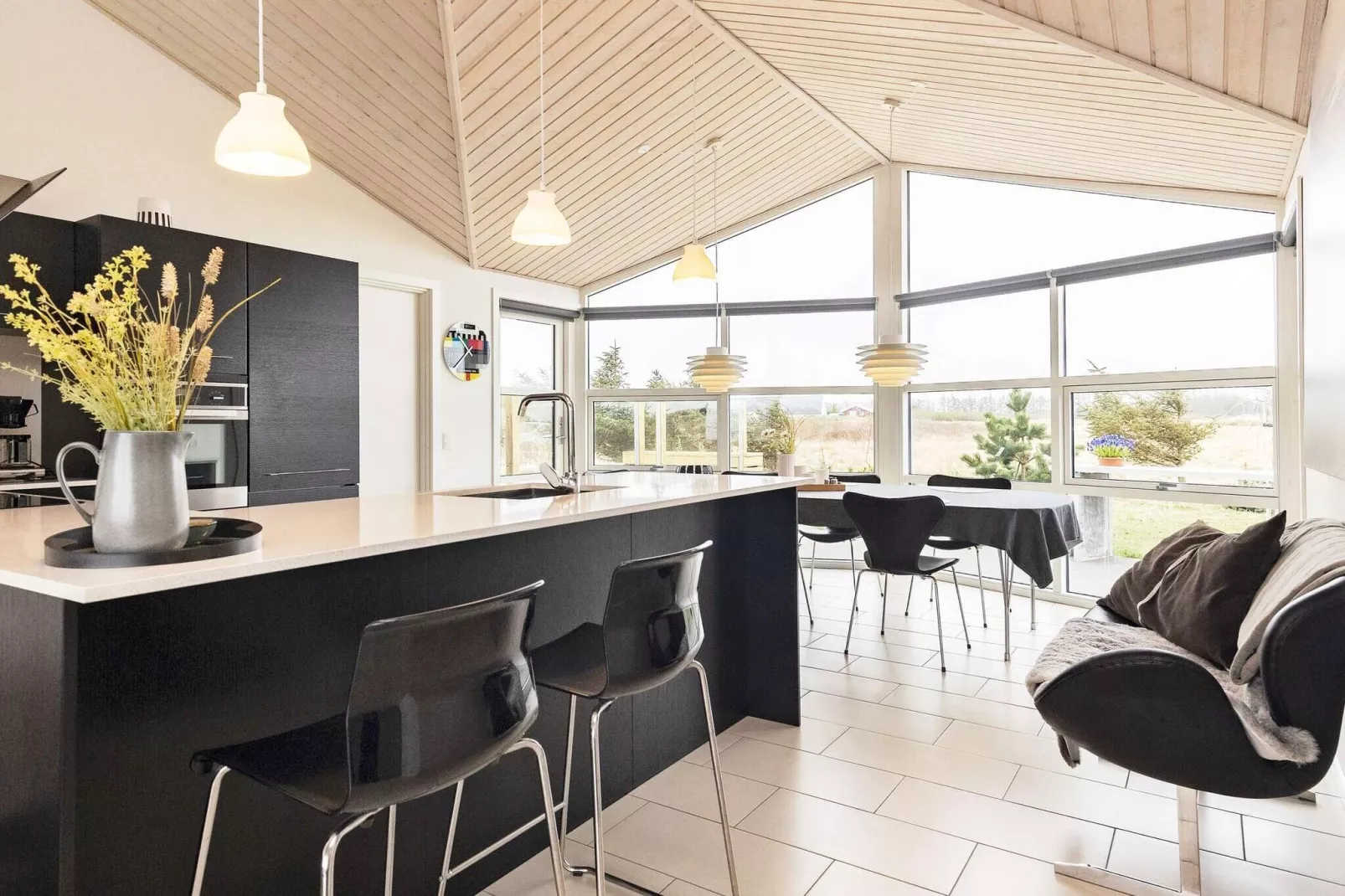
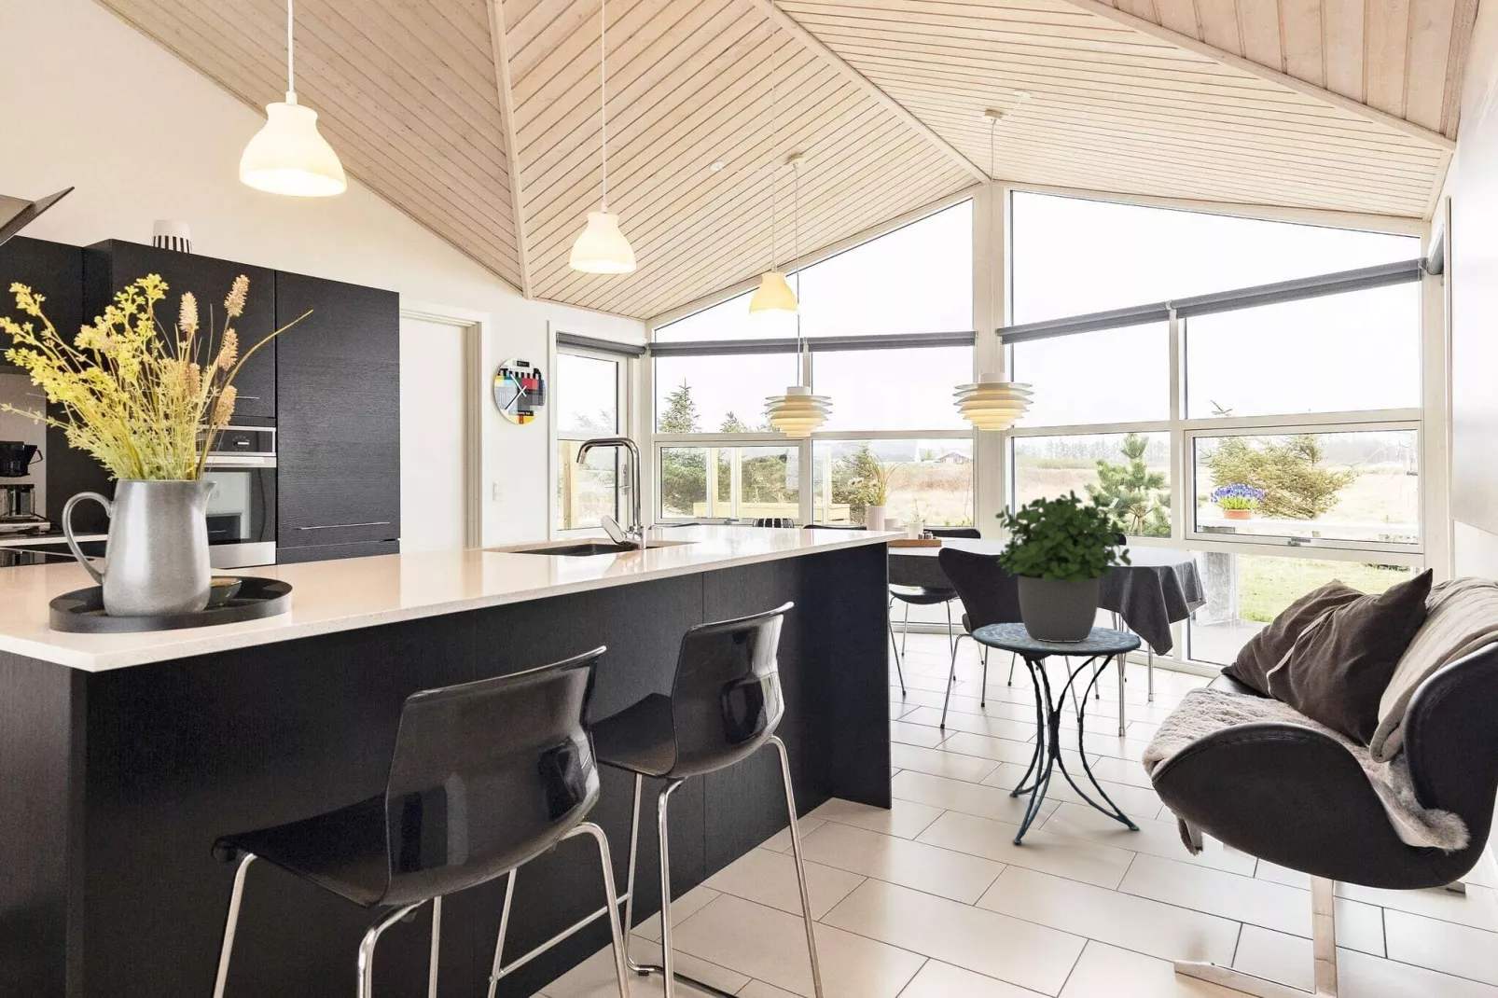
+ potted plant (1060, 562)
+ side table (1054, 727)
